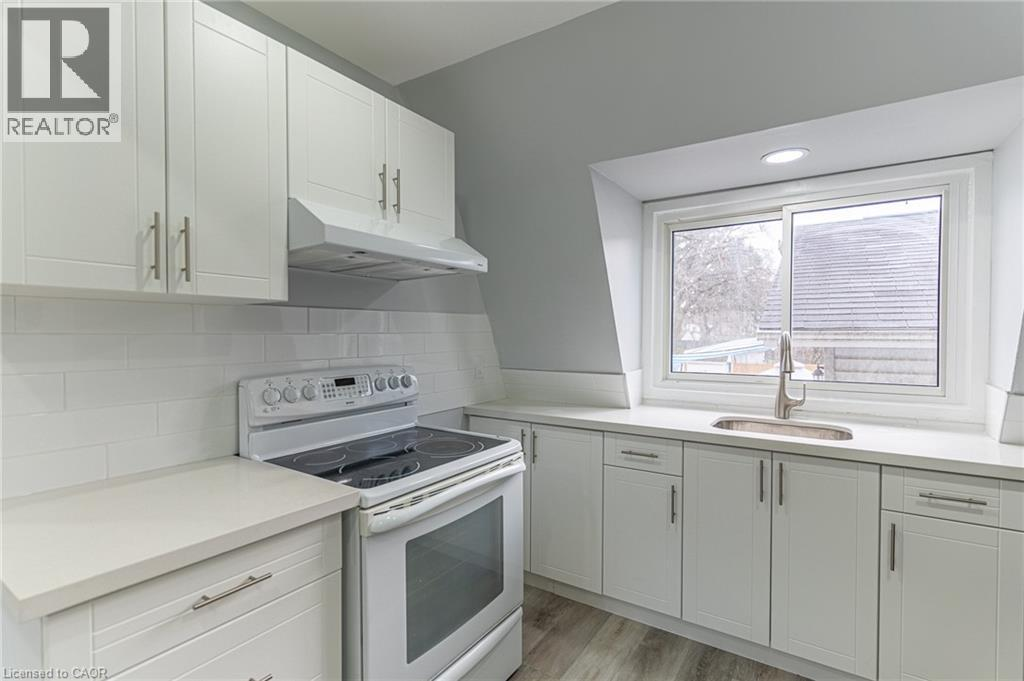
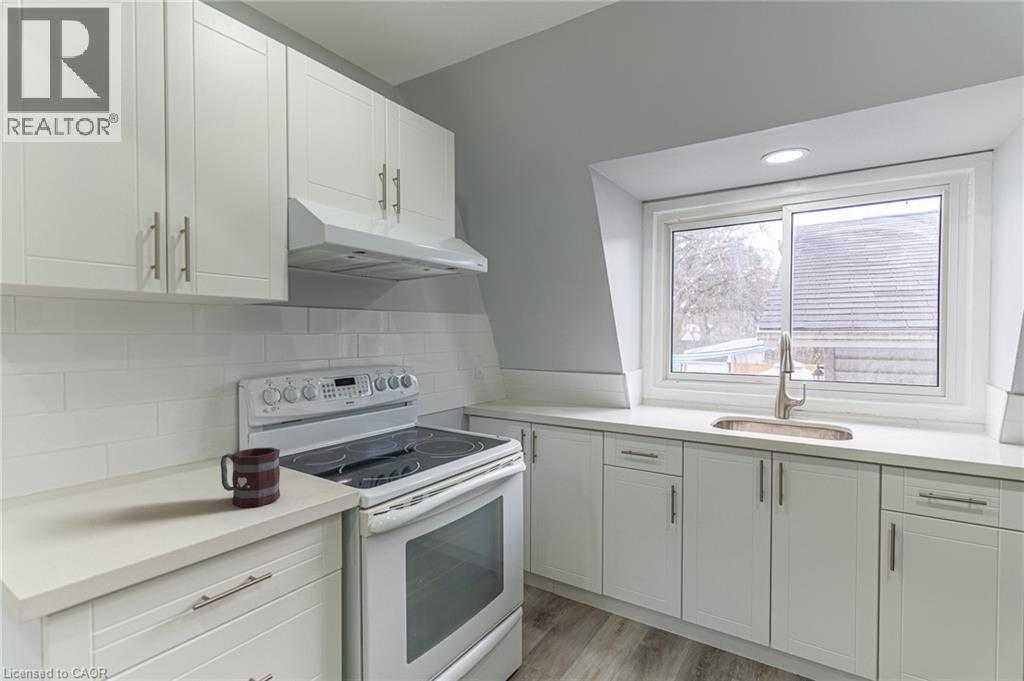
+ mug (248, 475)
